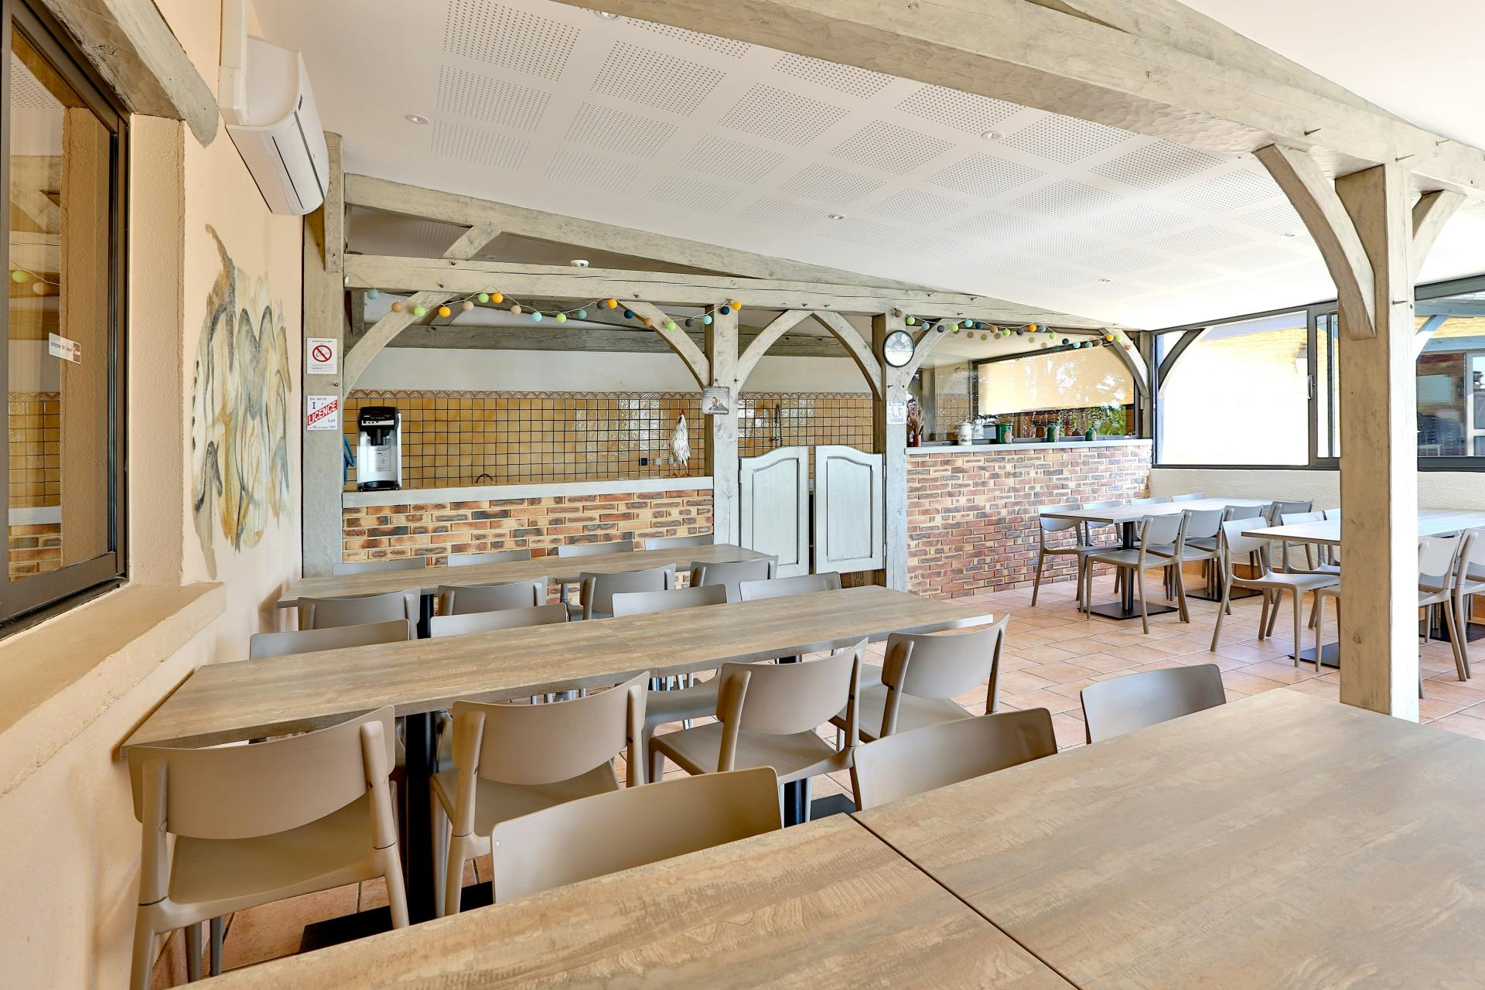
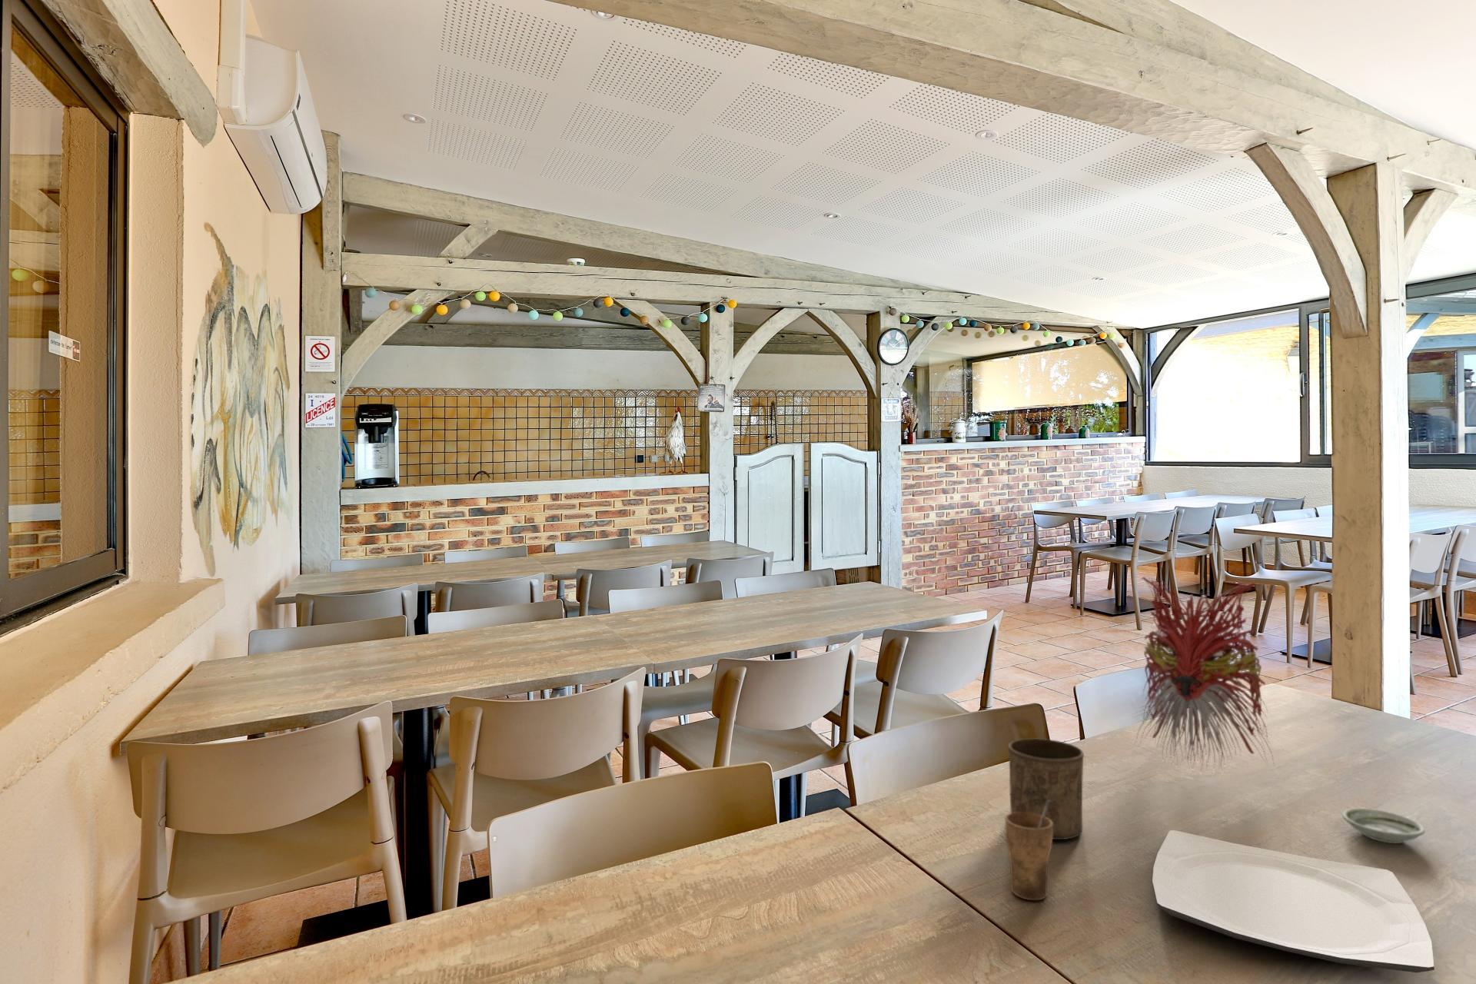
+ cup (1046, 787)
+ plate (1279, 897)
+ cup (1029, 847)
+ saucer (1383, 828)
+ plant (1197, 674)
